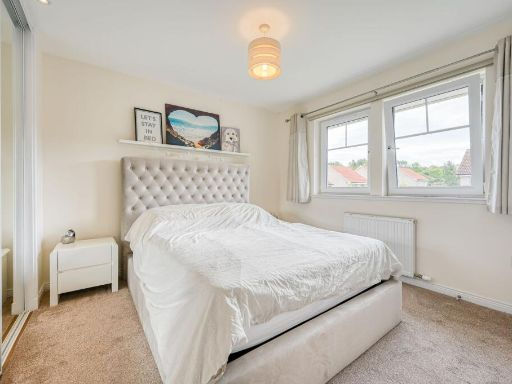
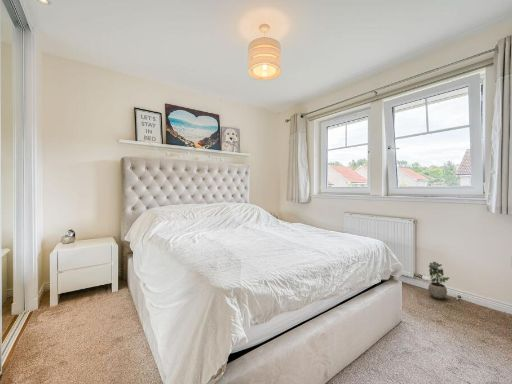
+ potted plant (439, 280)
